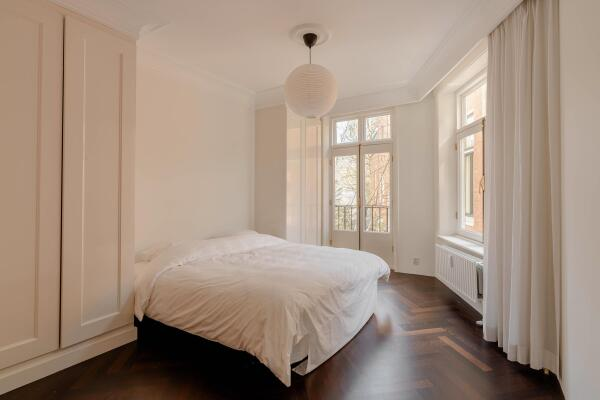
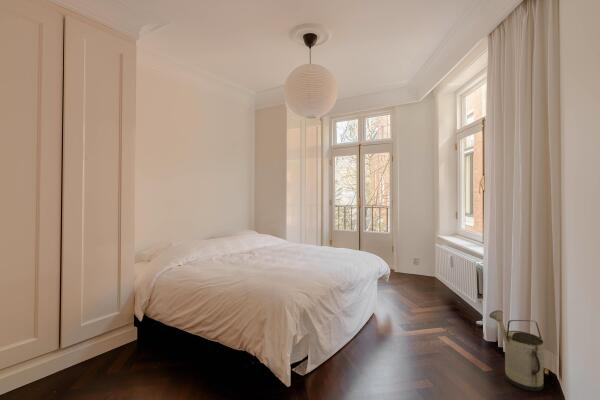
+ watering can (514, 344)
